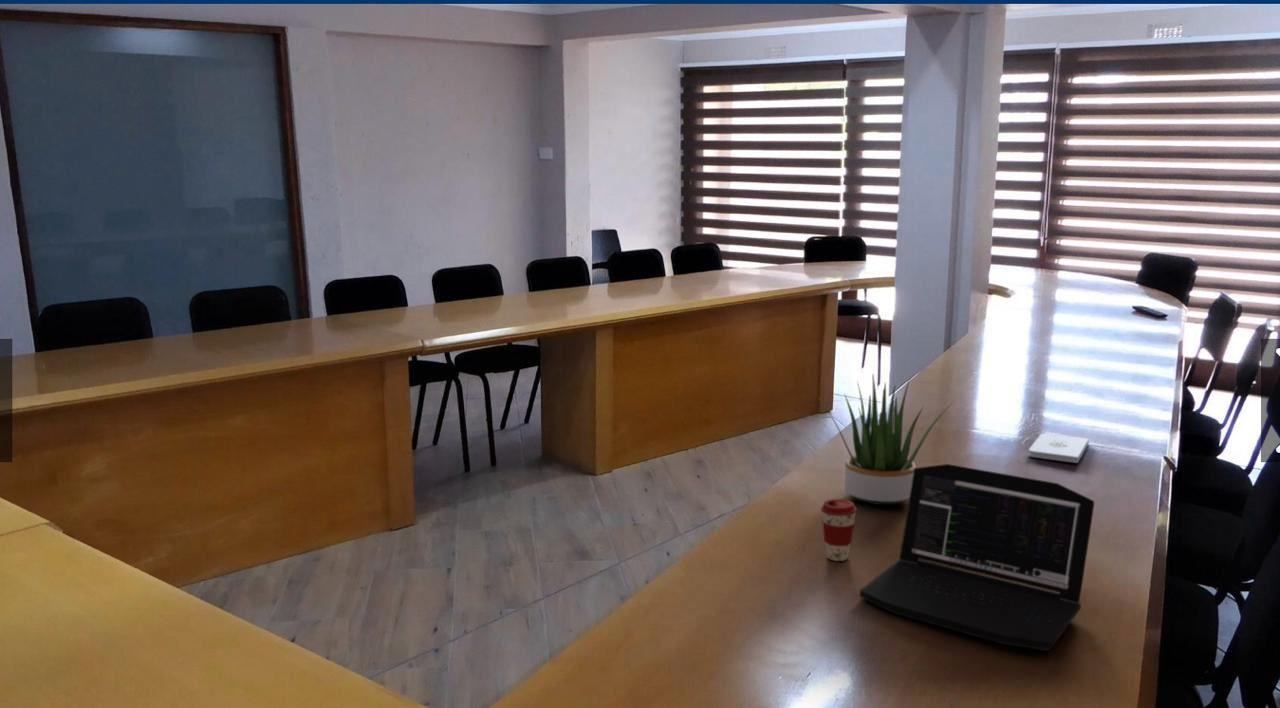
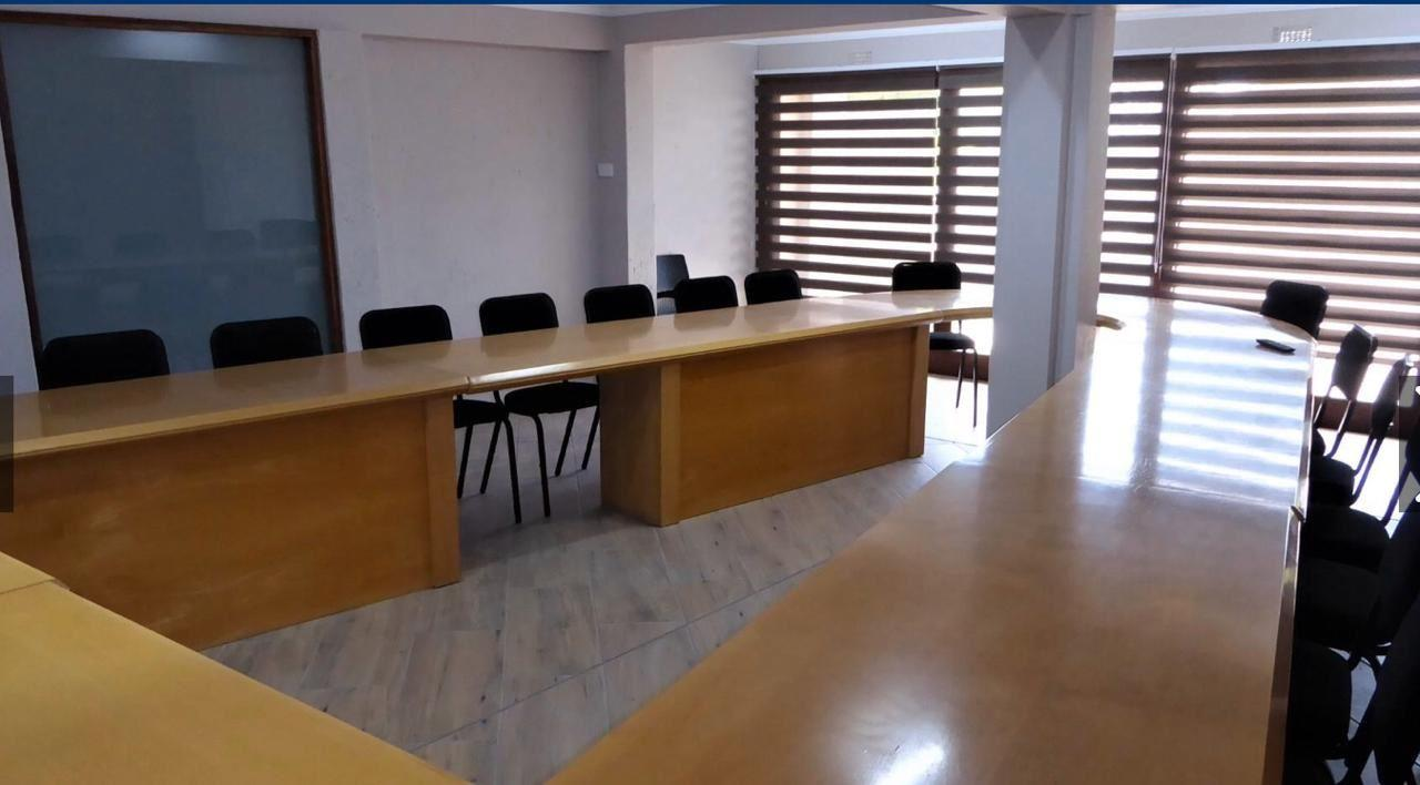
- coffee cup (838, 530)
- laptop (974, 547)
- potted plant (881, 440)
- notepad (1058, 447)
